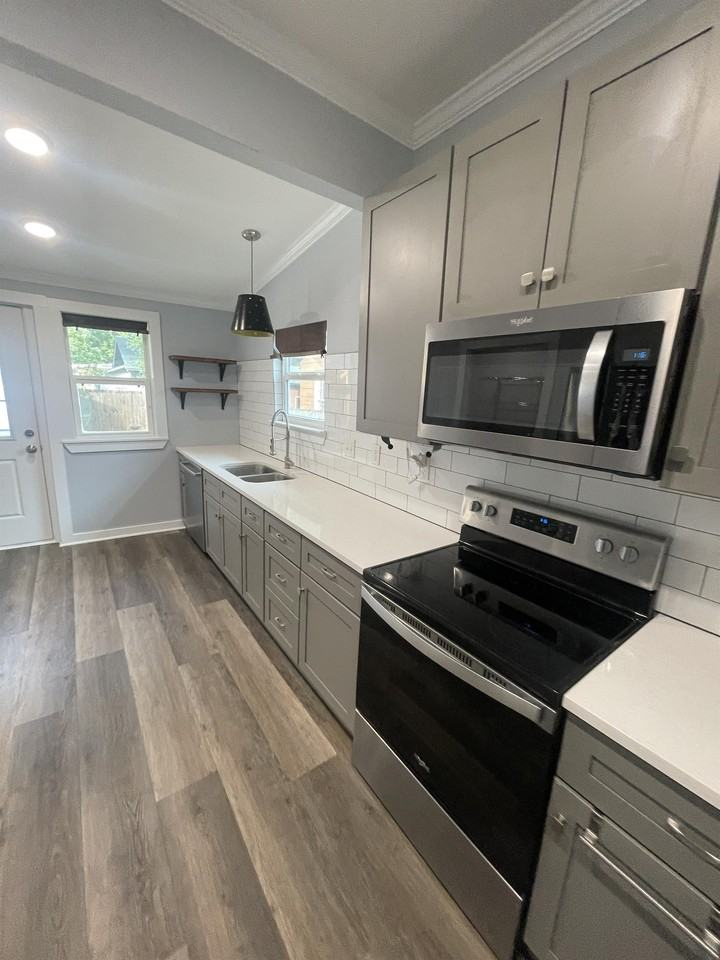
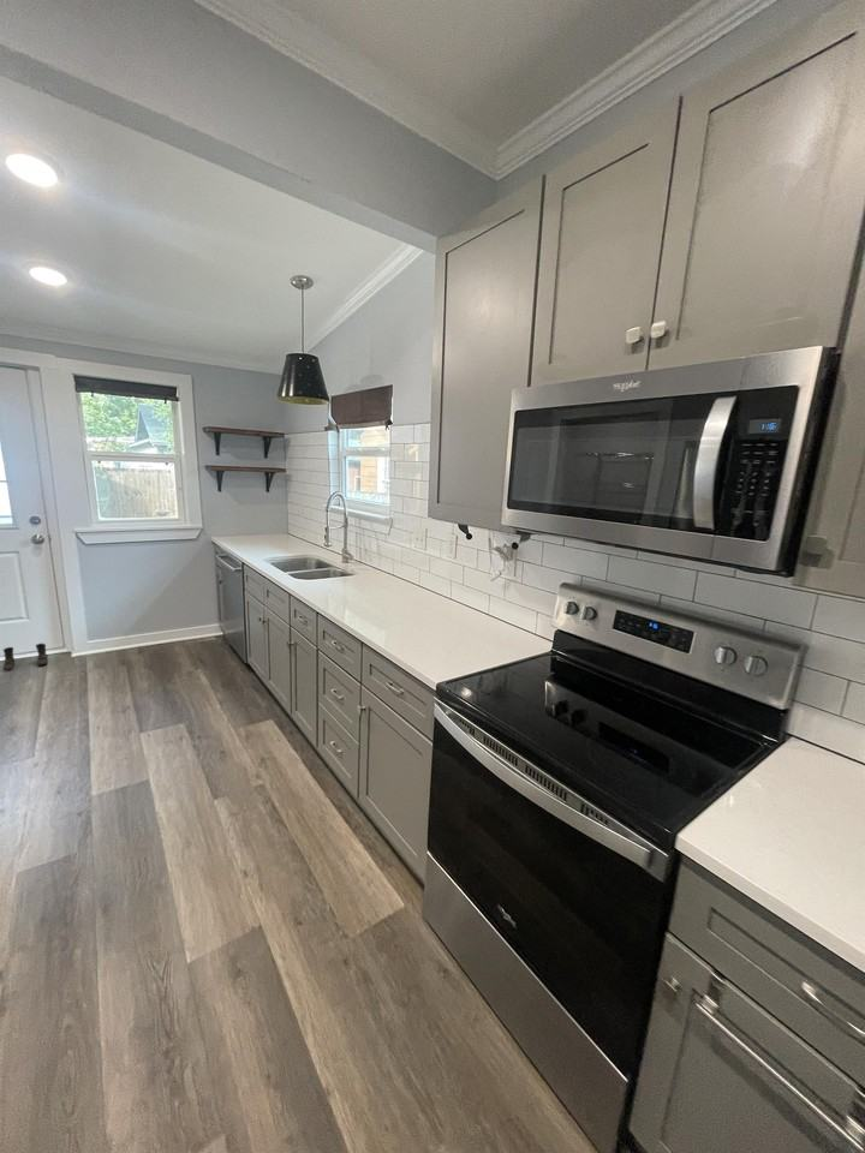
+ boots (13, 657)
